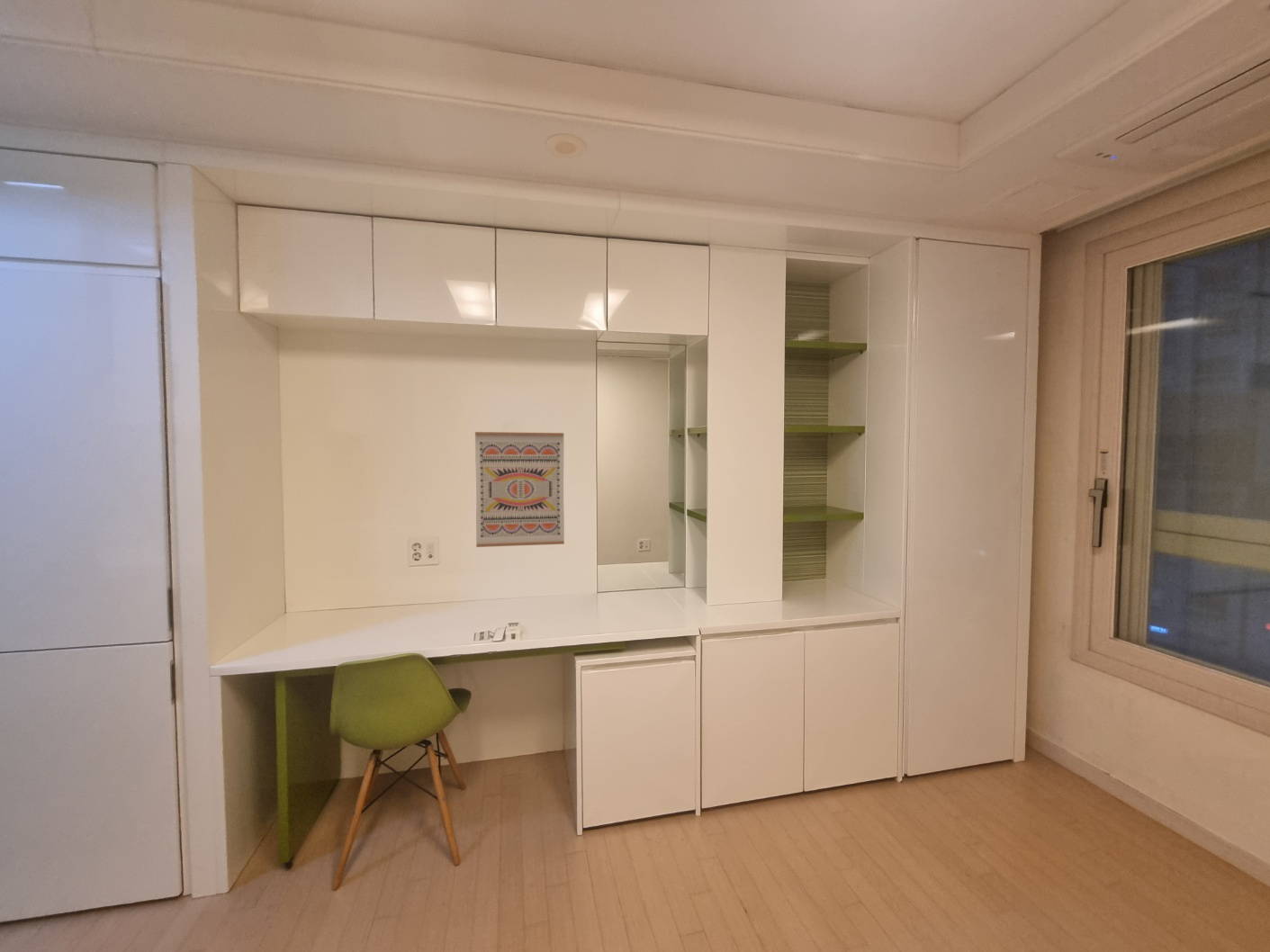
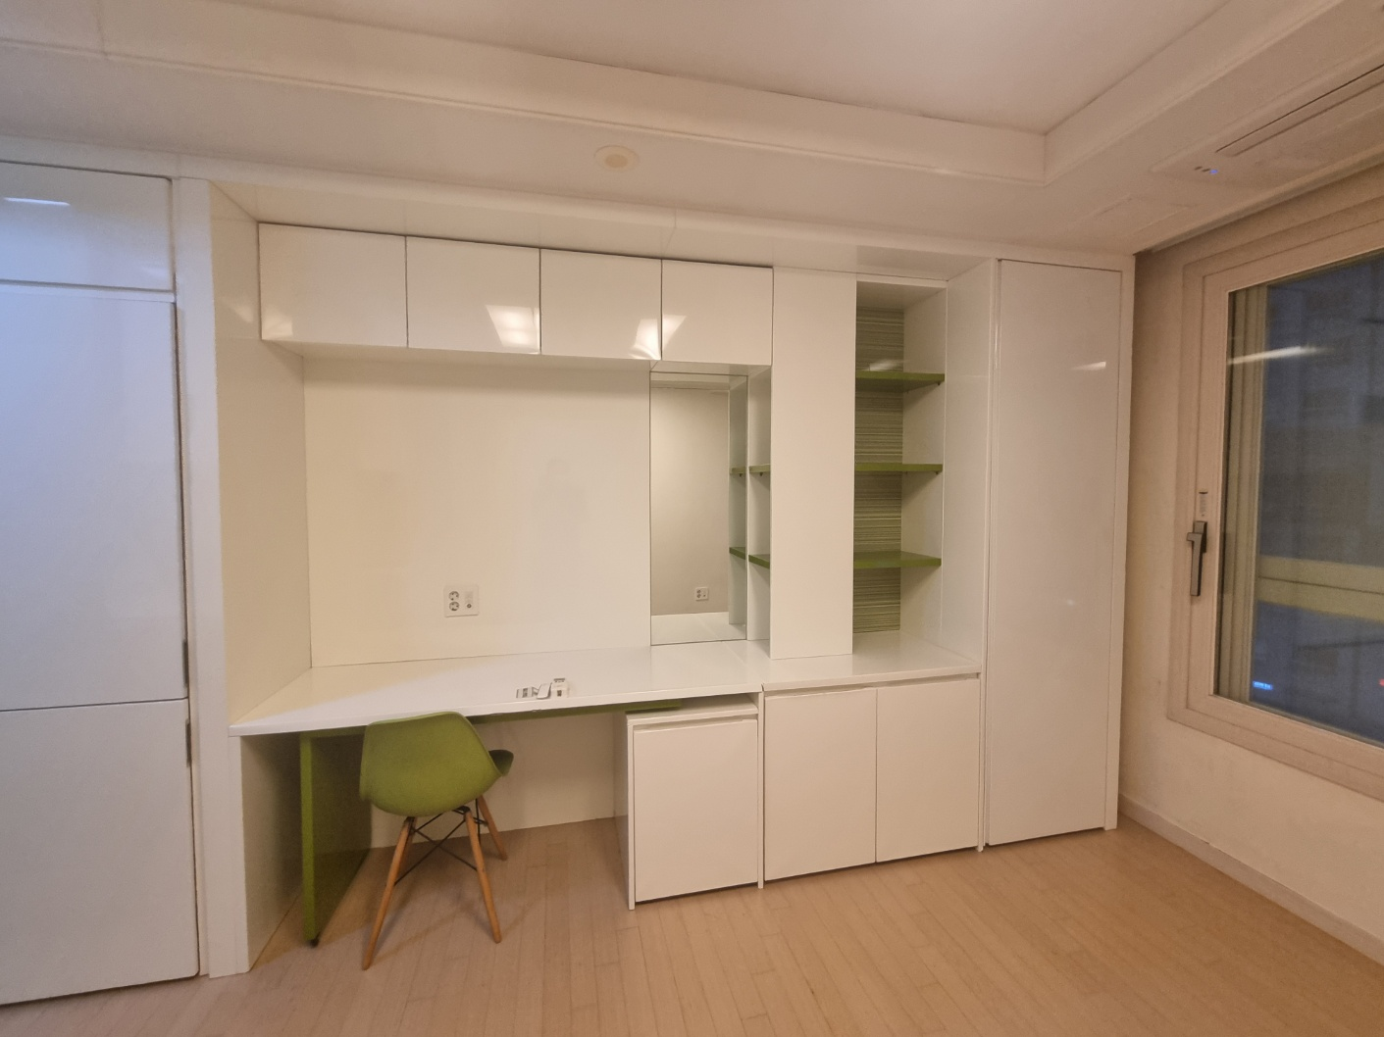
- wall art (520, 489)
